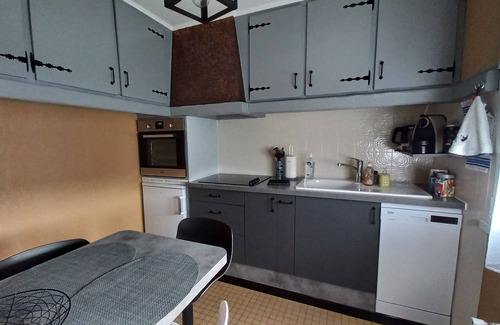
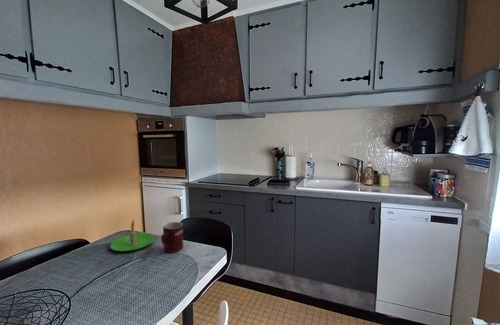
+ candle (132, 231)
+ mug (171, 238)
